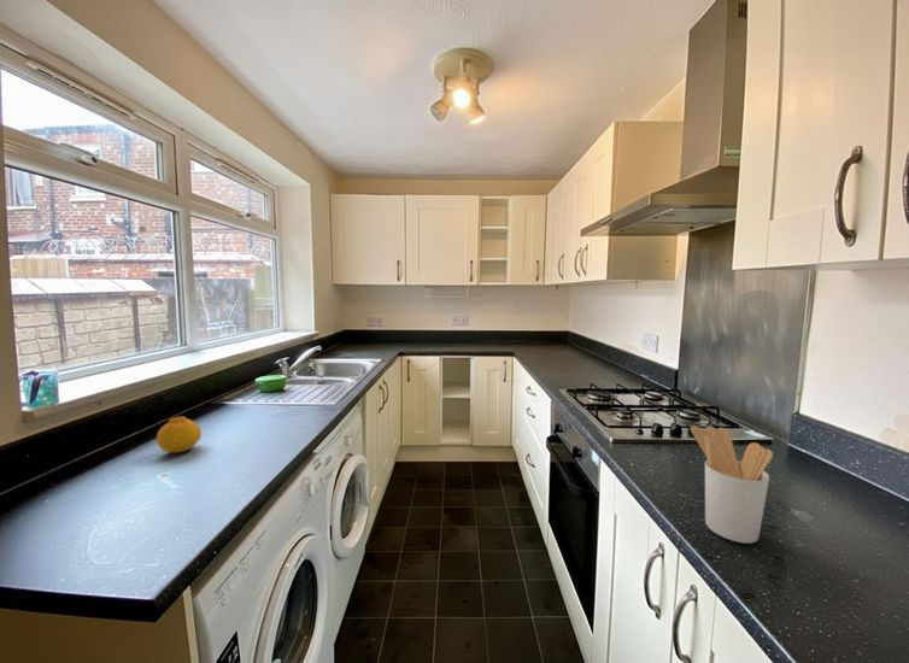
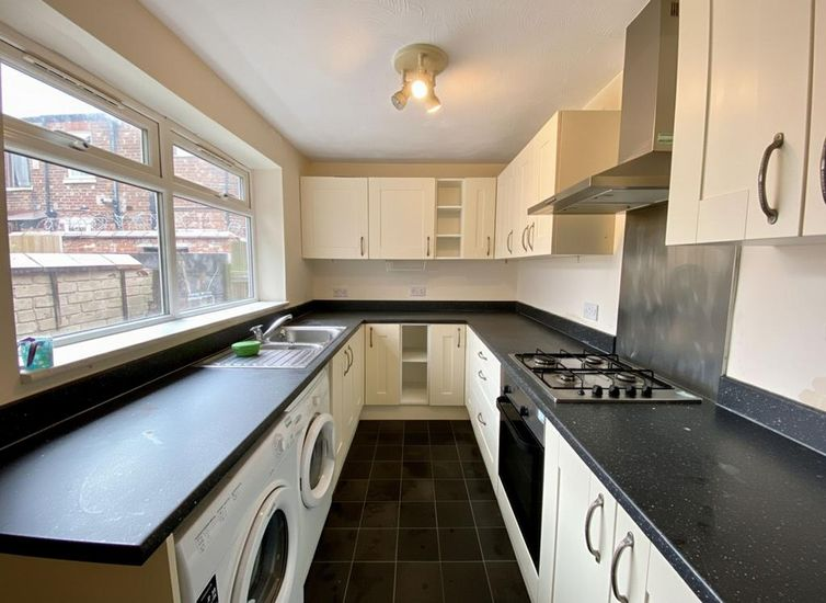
- fruit (178, 433)
- utensil holder (725, 477)
